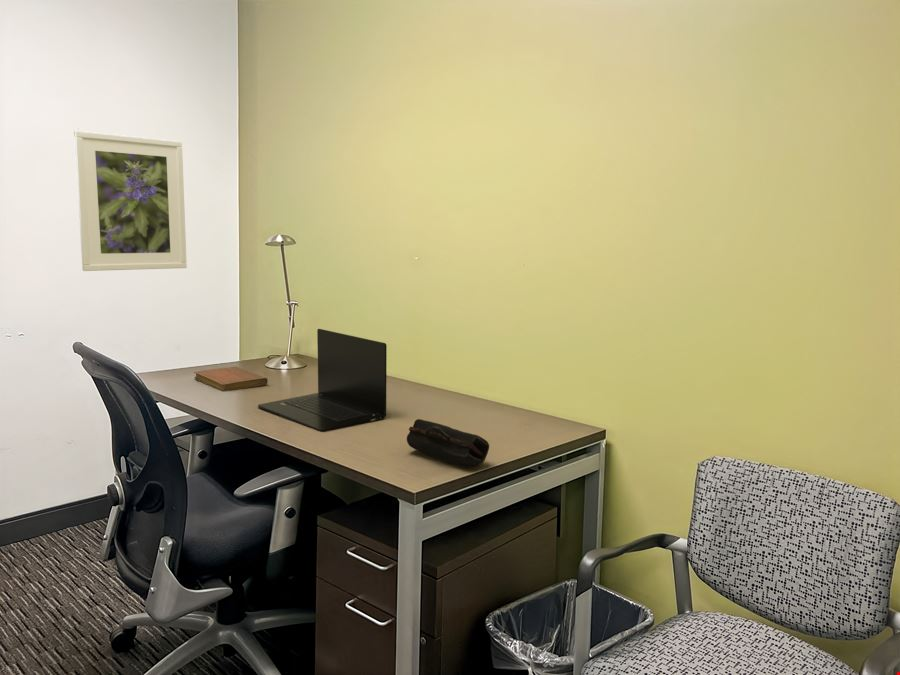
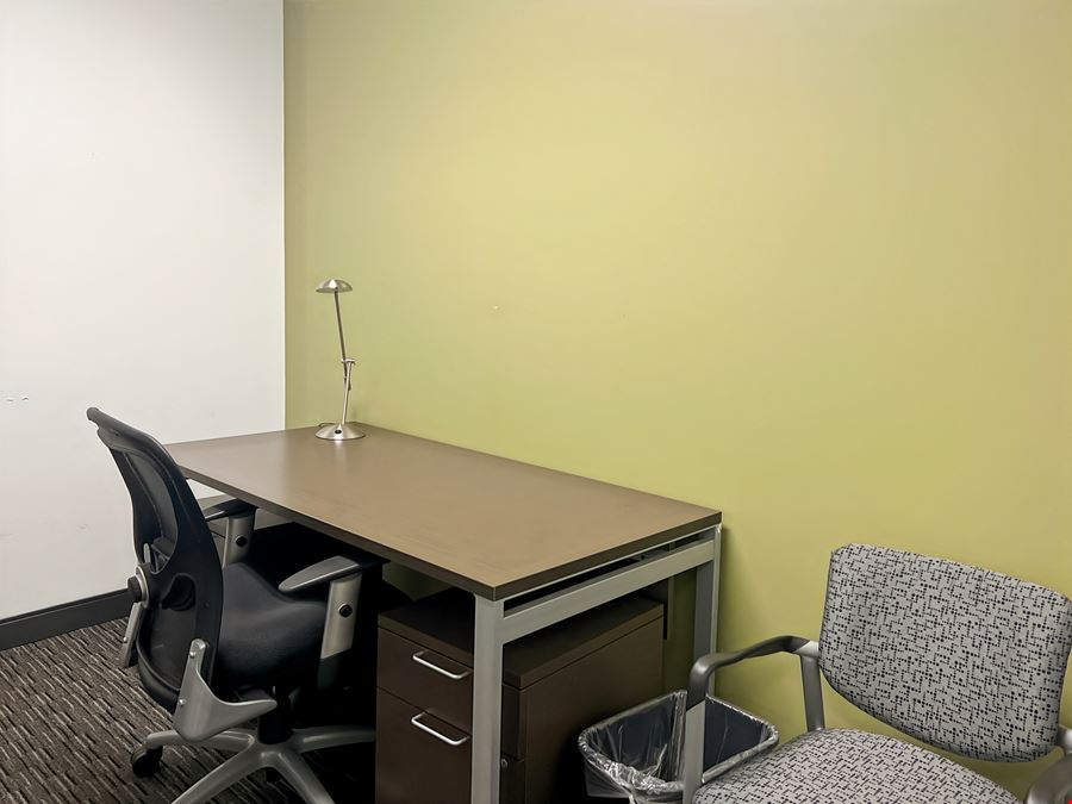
- pencil case (445, 440)
- notebook (230, 378)
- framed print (133, 203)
- laptop (320, 376)
